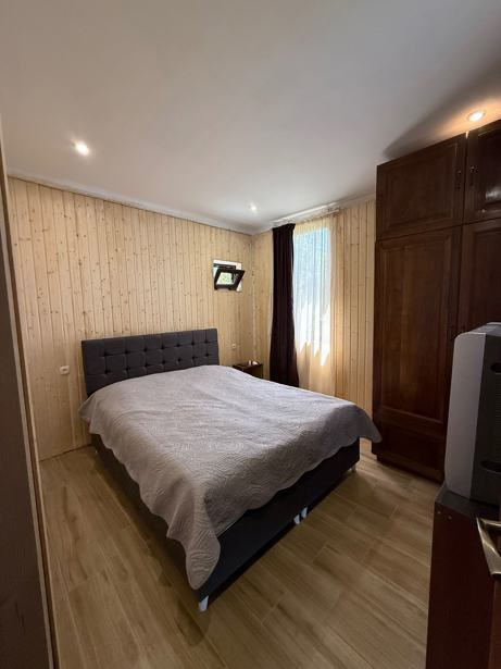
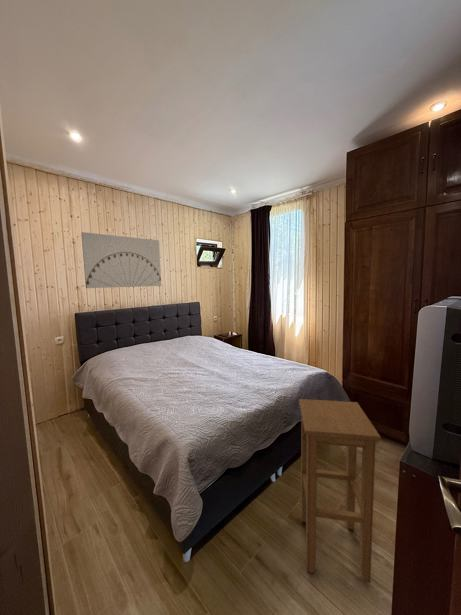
+ wall art (125, 262)
+ stool (332, 478)
